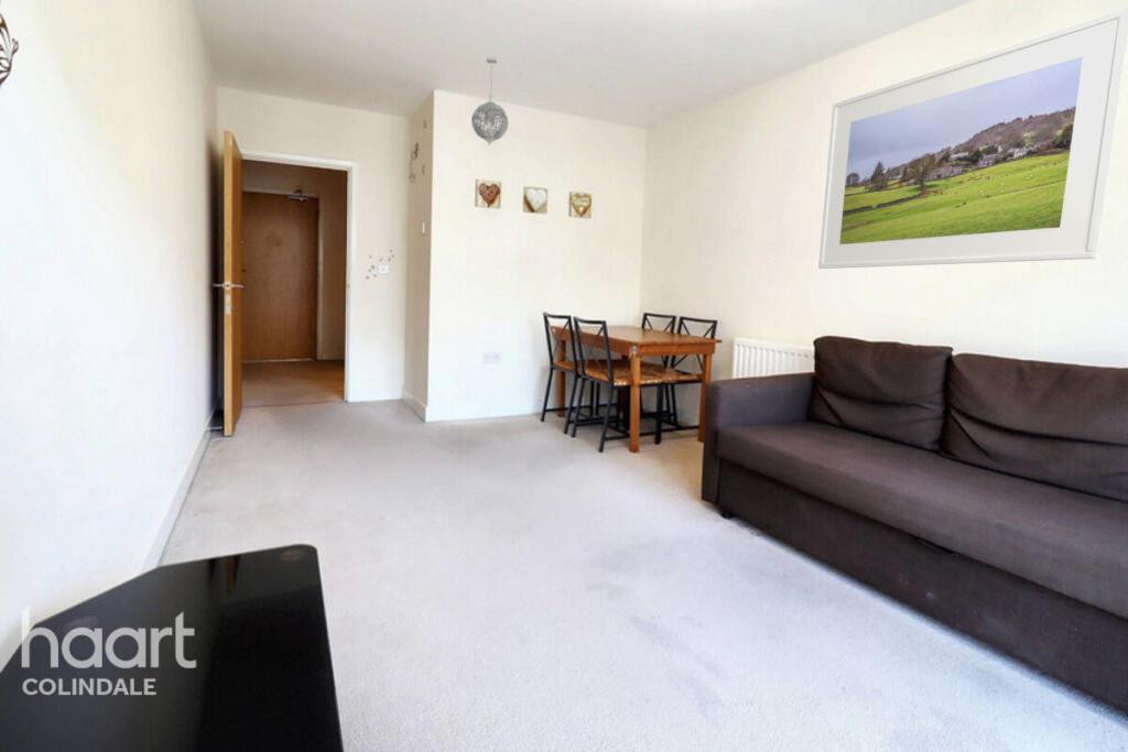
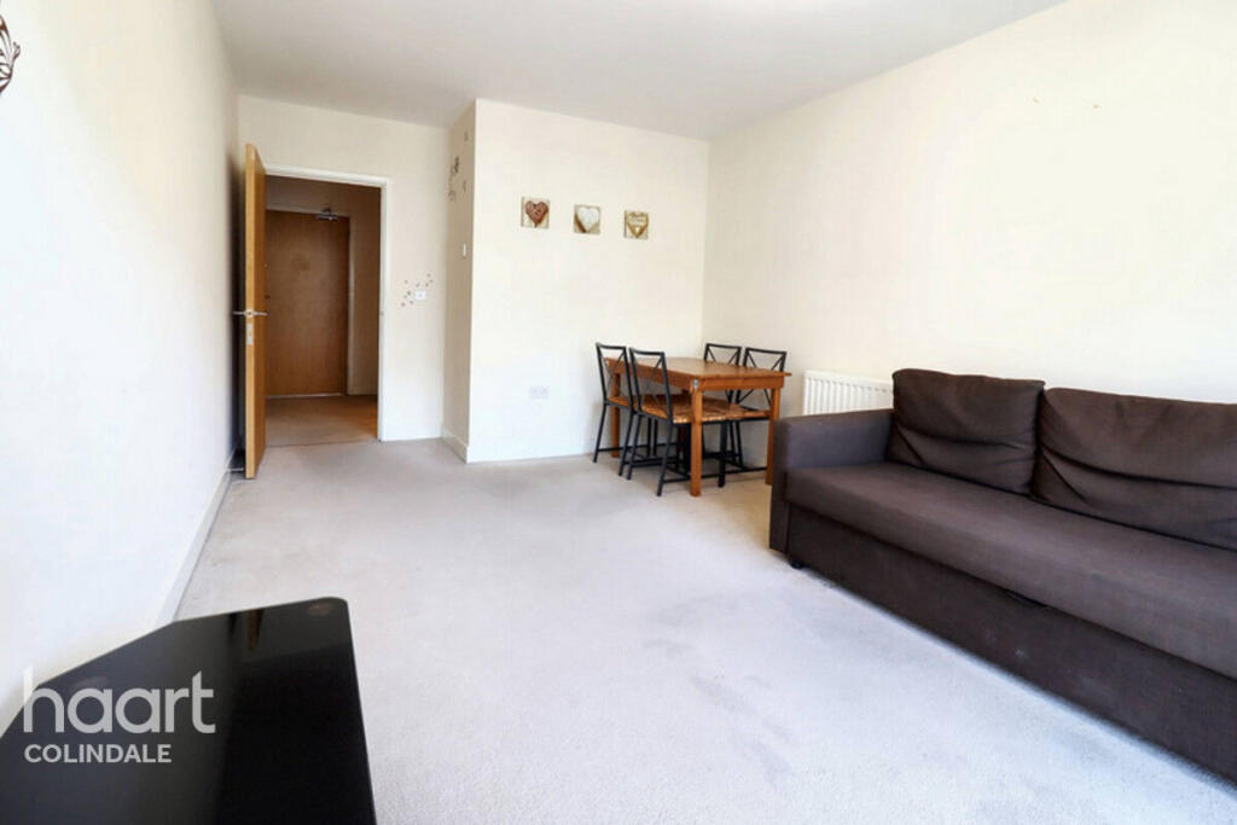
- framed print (940, 166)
- pendant light (490, 102)
